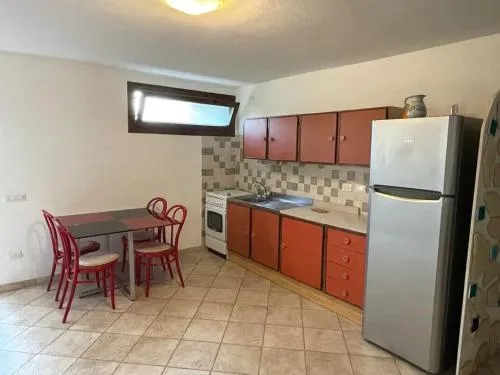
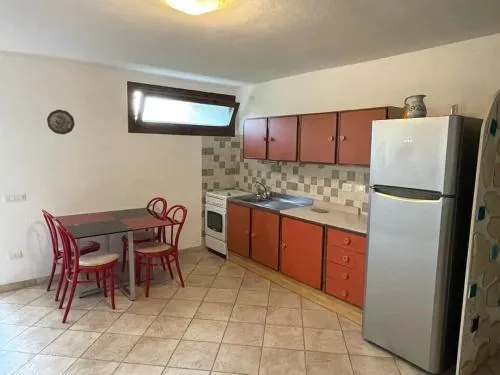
+ decorative plate (60, 122)
